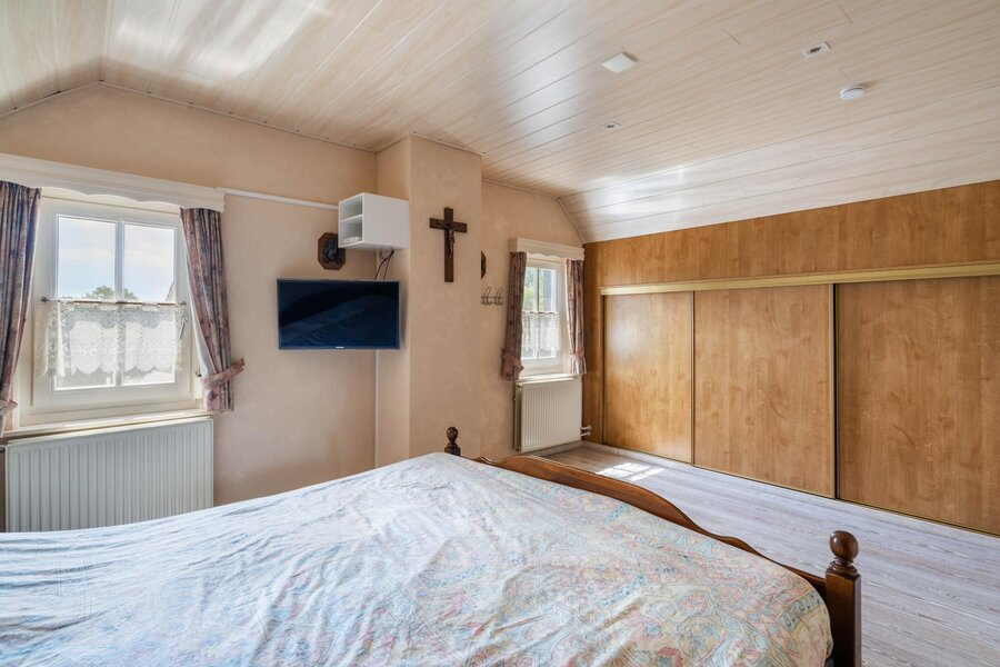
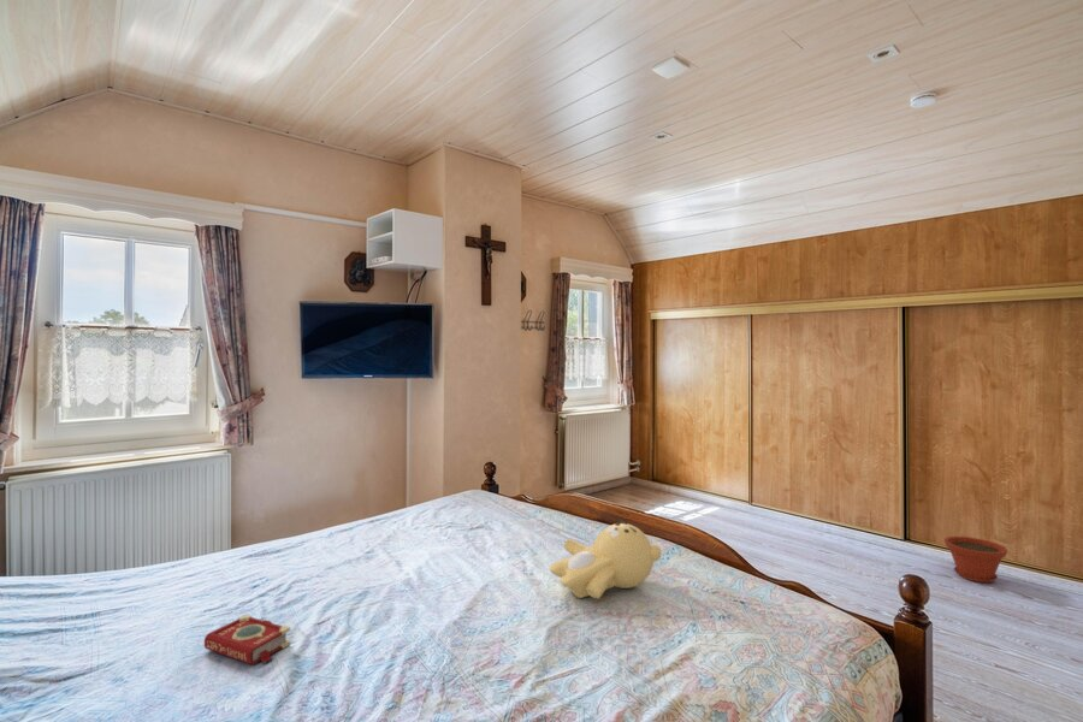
+ book (251, 638)
+ plant pot (975, 561)
+ teddy bear (602, 556)
